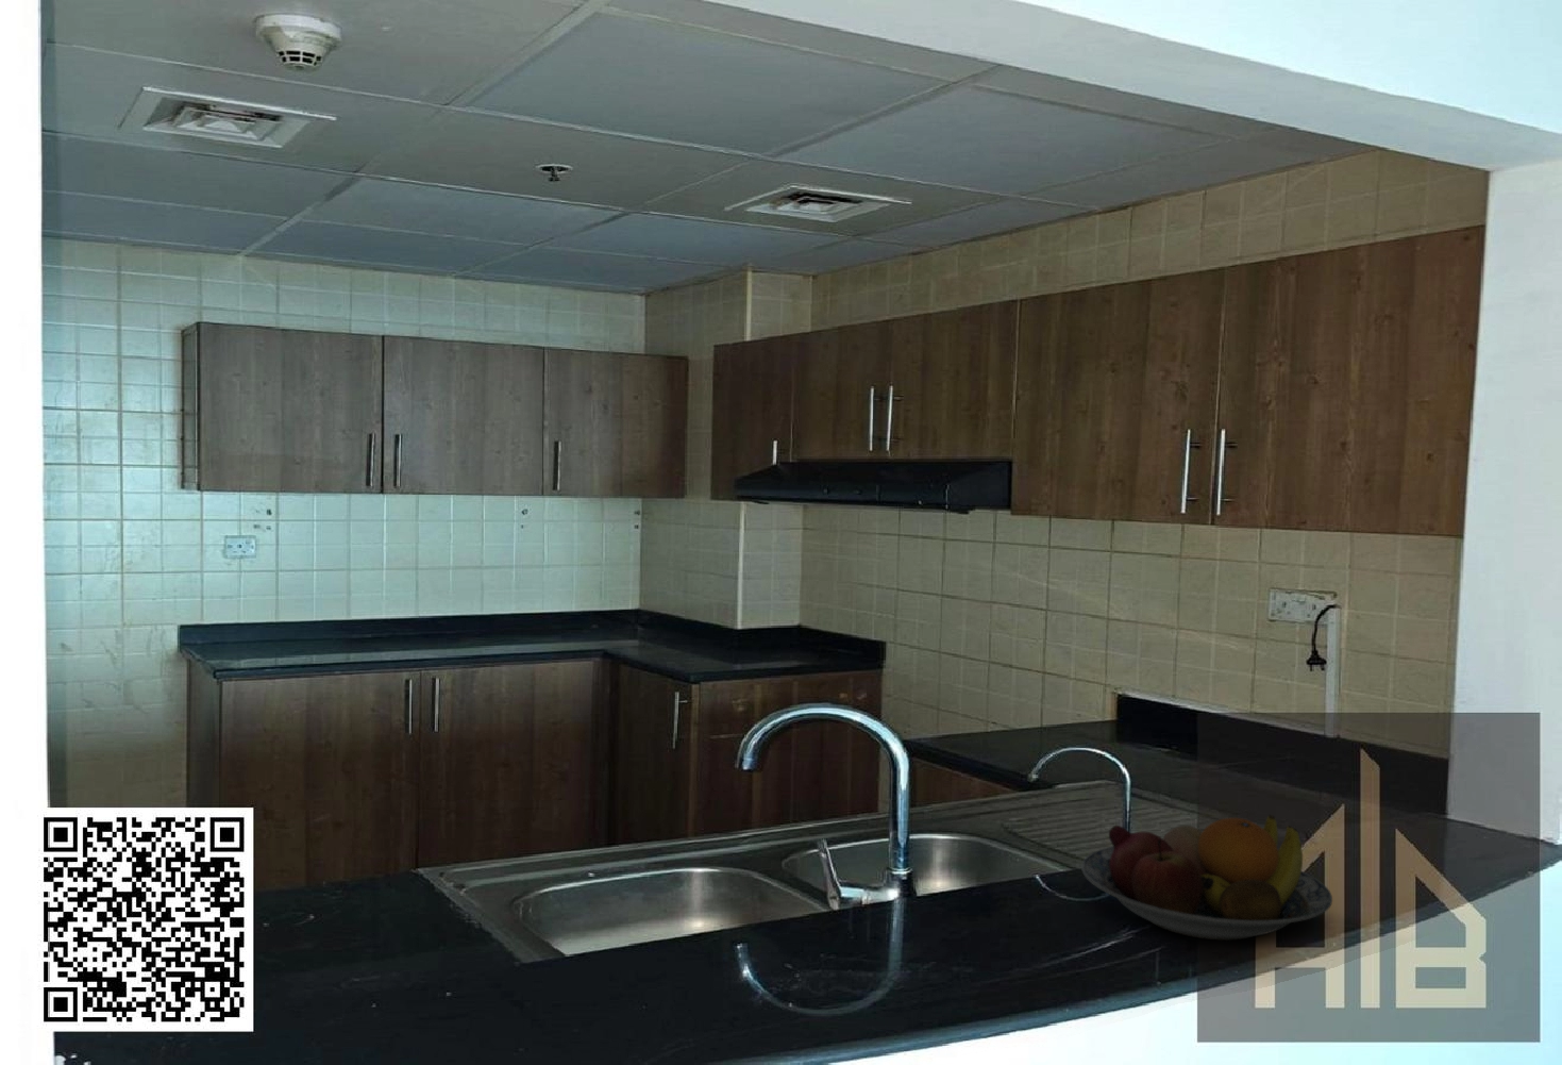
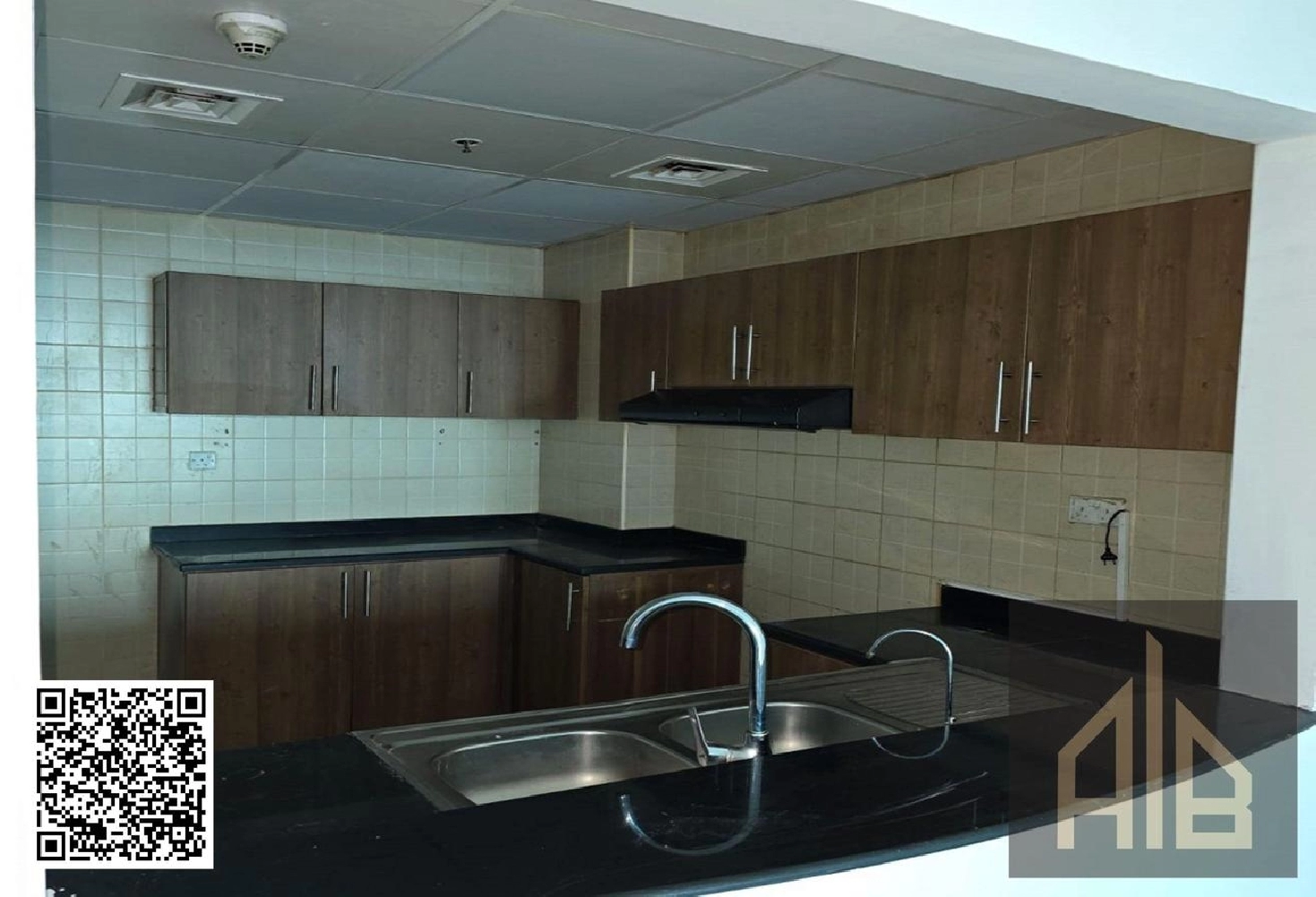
- fruit bowl (1204, 868)
